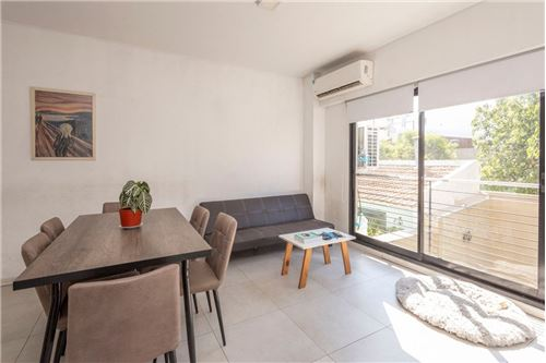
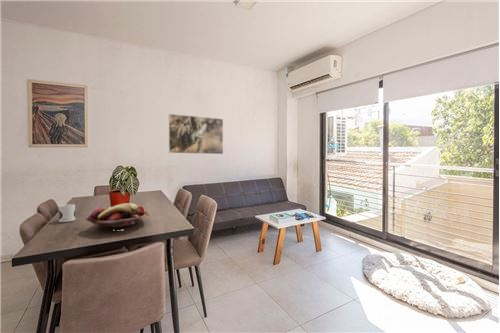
+ mug (66, 212)
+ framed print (197, 135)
+ fruit basket (120, 214)
